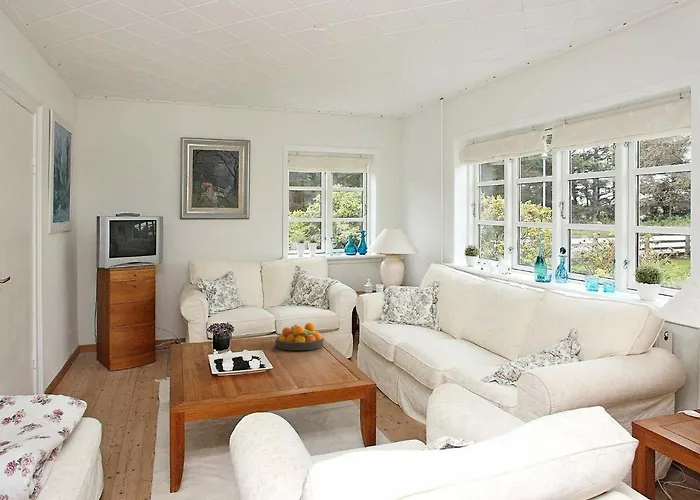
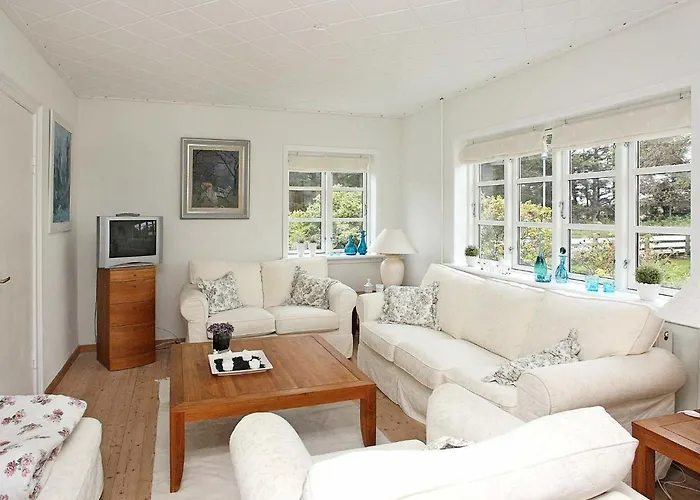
- fruit bowl (299, 334)
